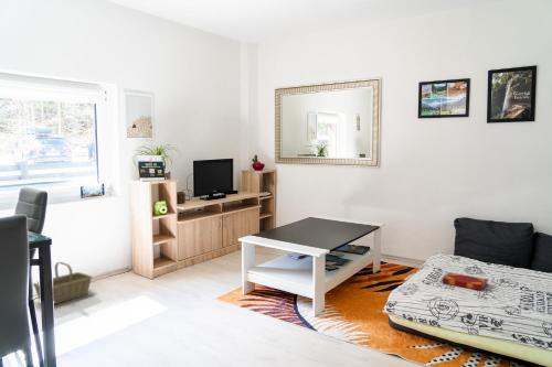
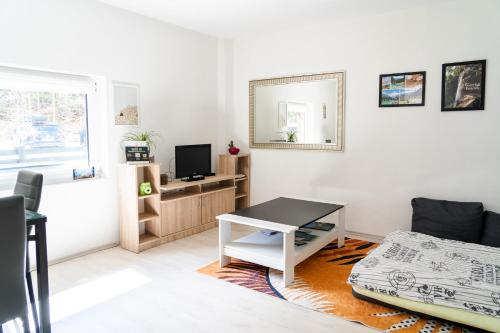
- basket (63, 280)
- hardback book (465, 281)
